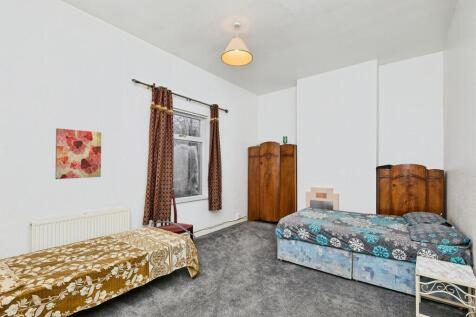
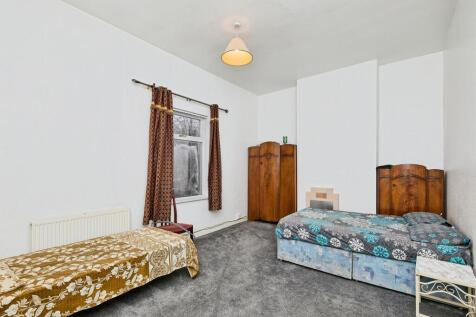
- wall art (79, 154)
